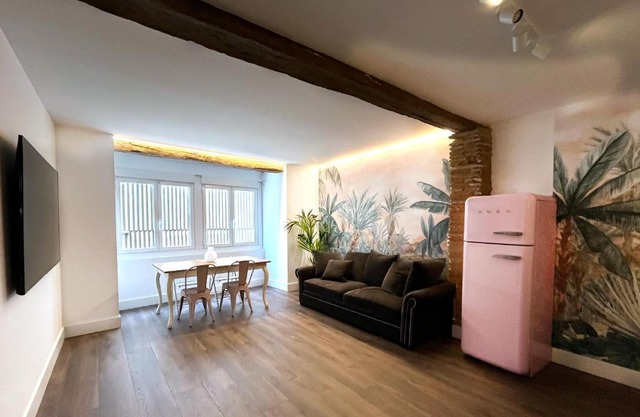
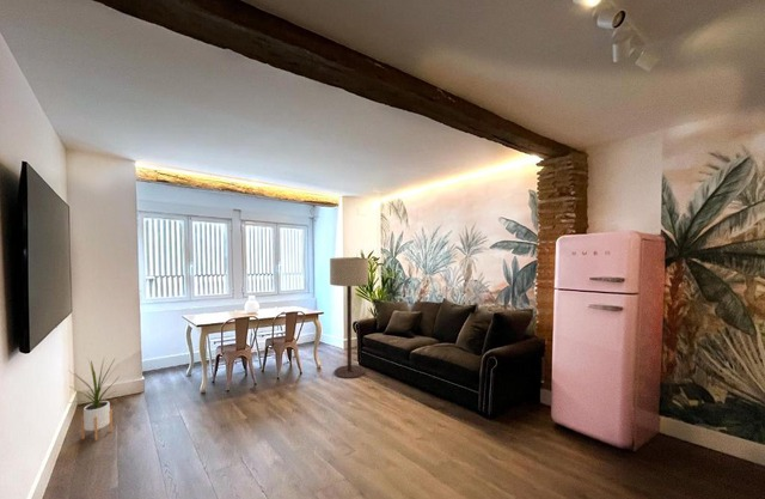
+ floor lamp (349, 316)
+ house plant (94, 396)
